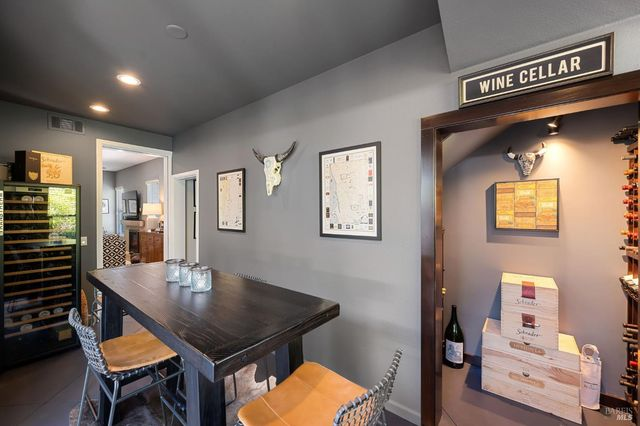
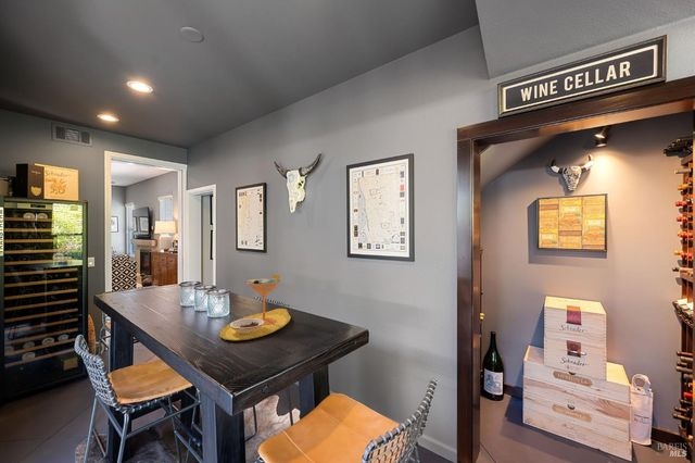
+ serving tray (263, 301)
